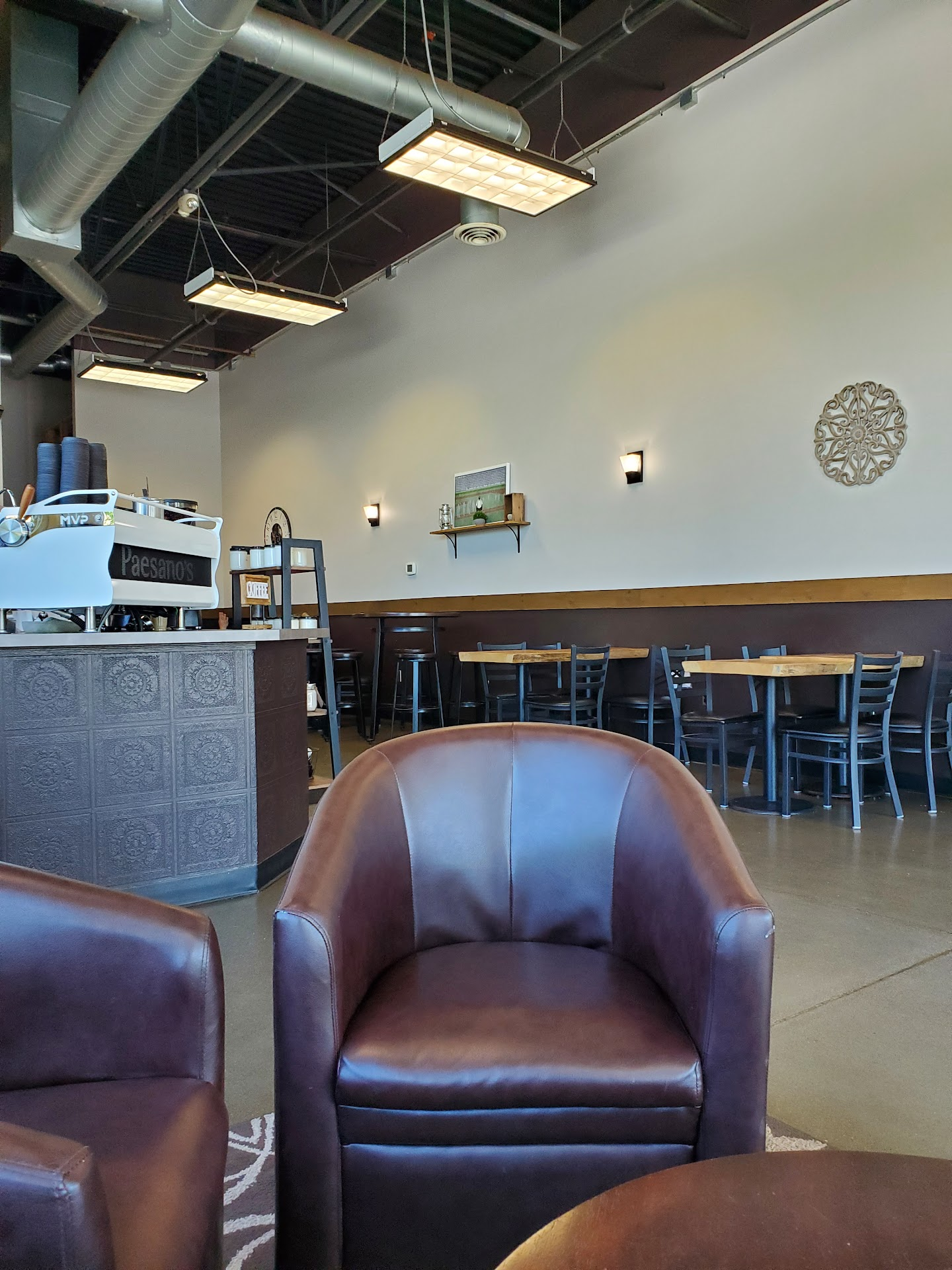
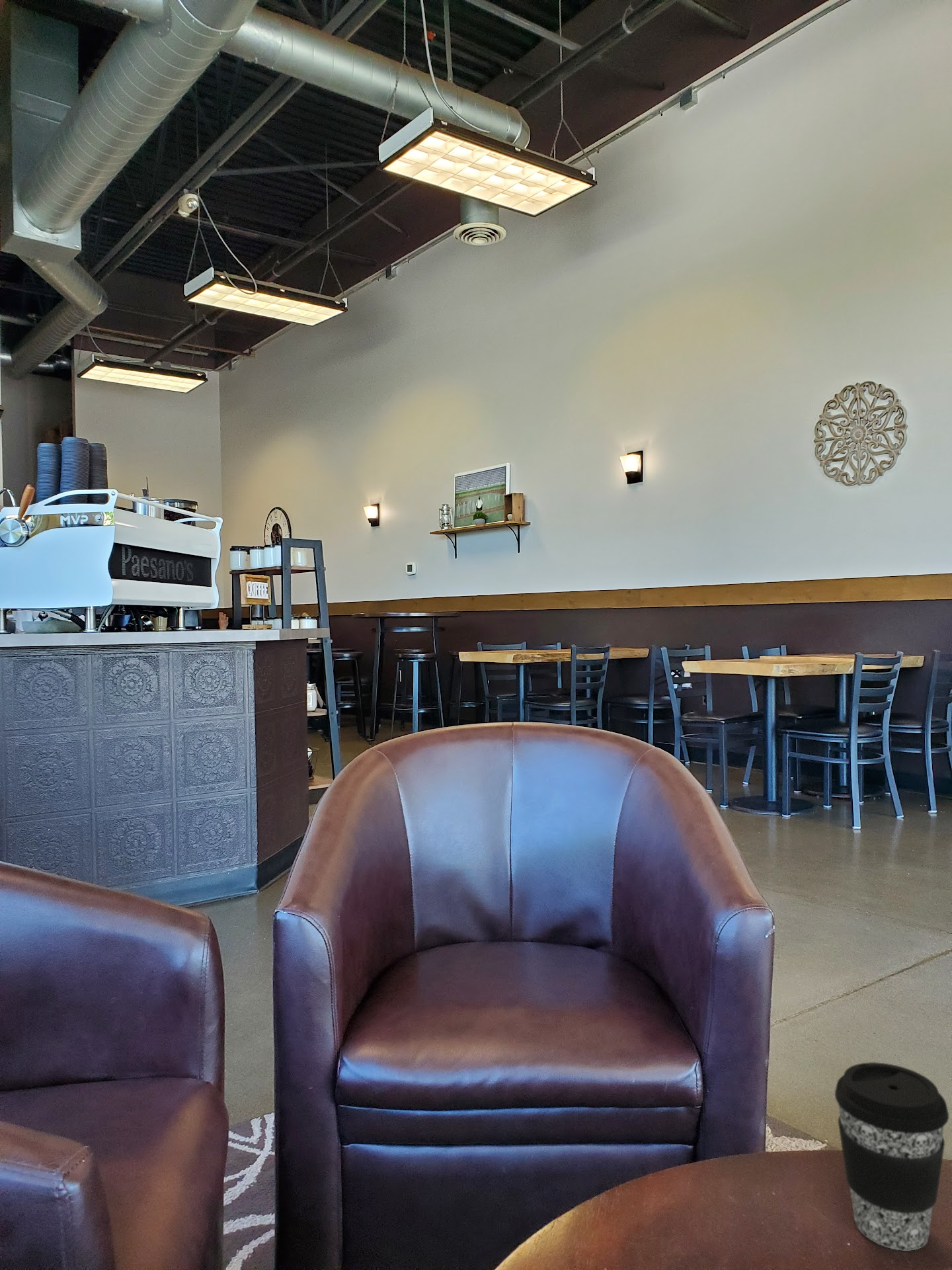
+ coffee cup (891, 1156)
